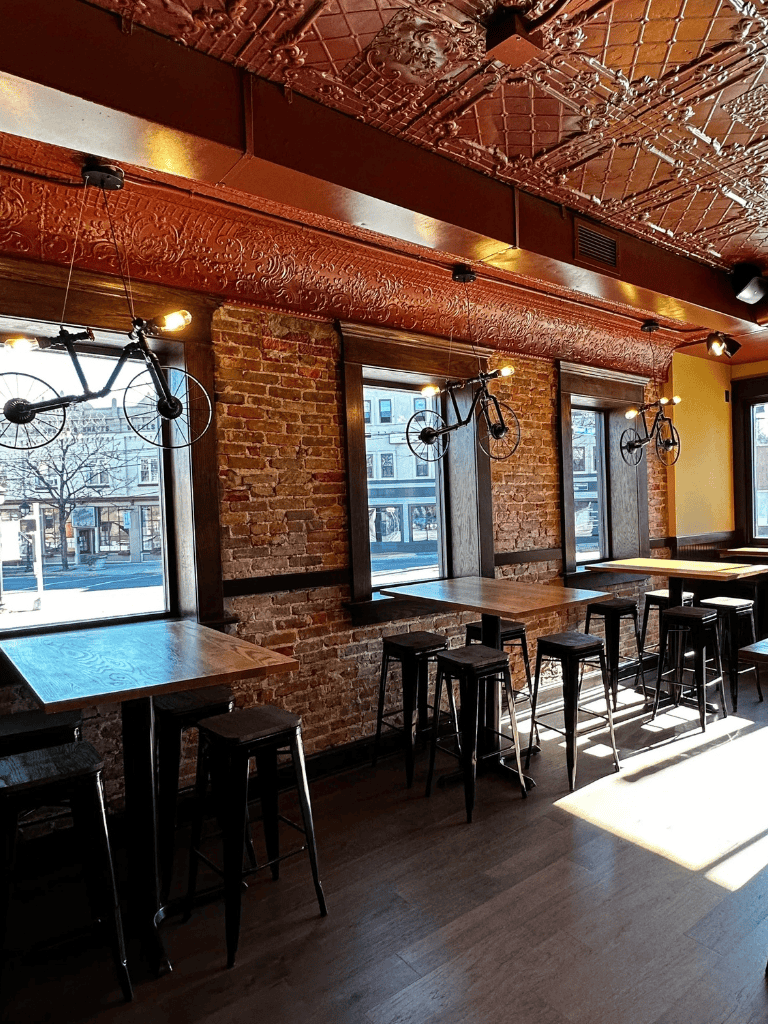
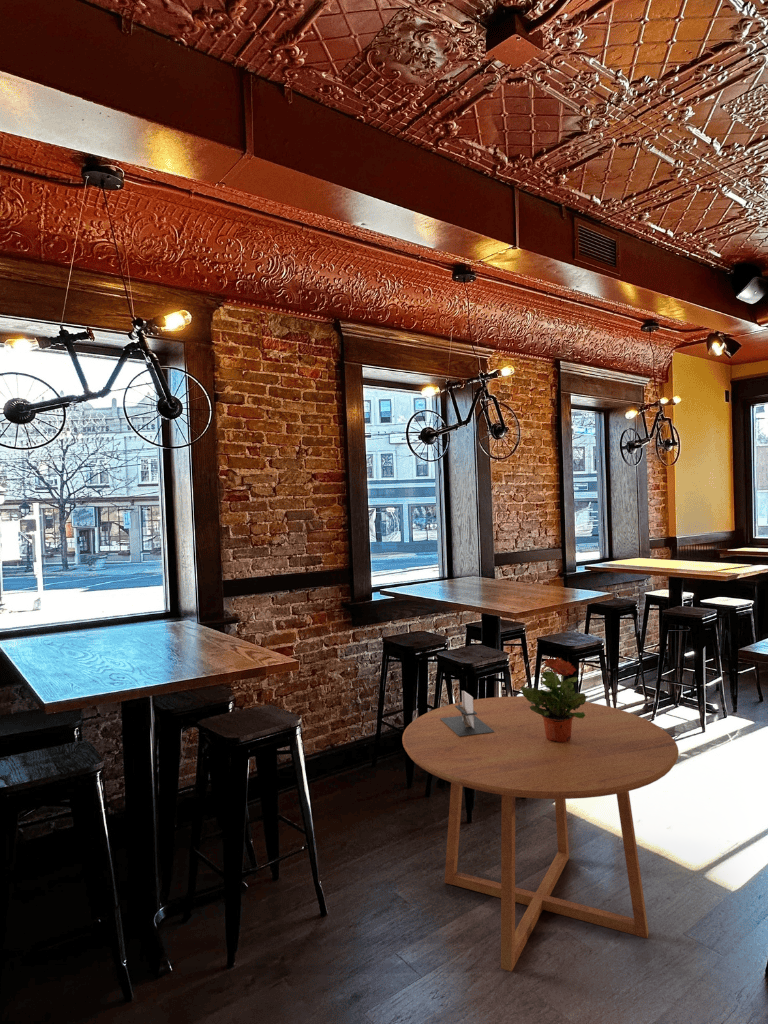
+ potted plant (558, 697)
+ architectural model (465, 709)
+ dining table (556, 820)
